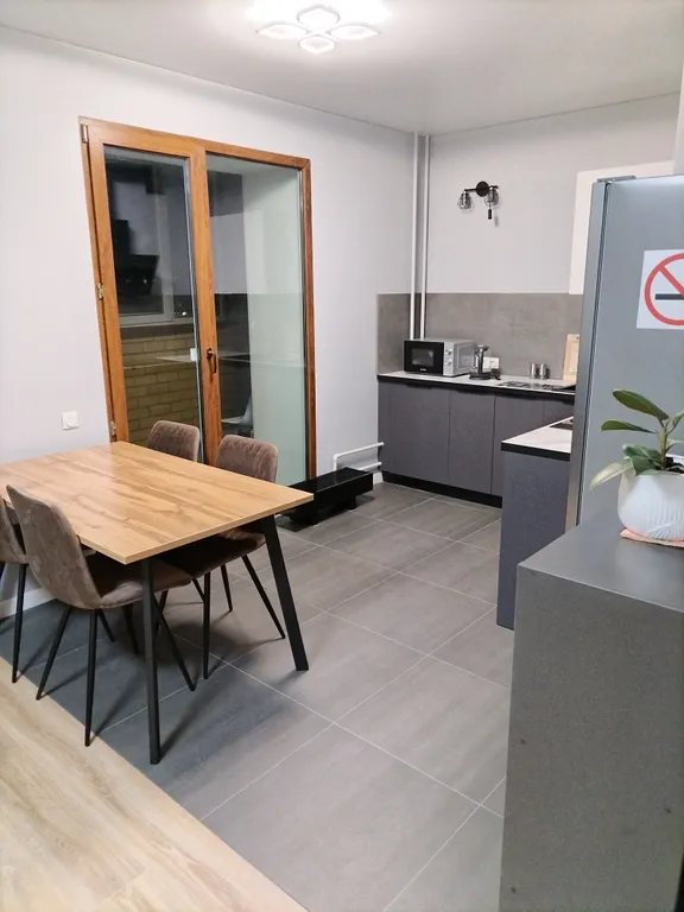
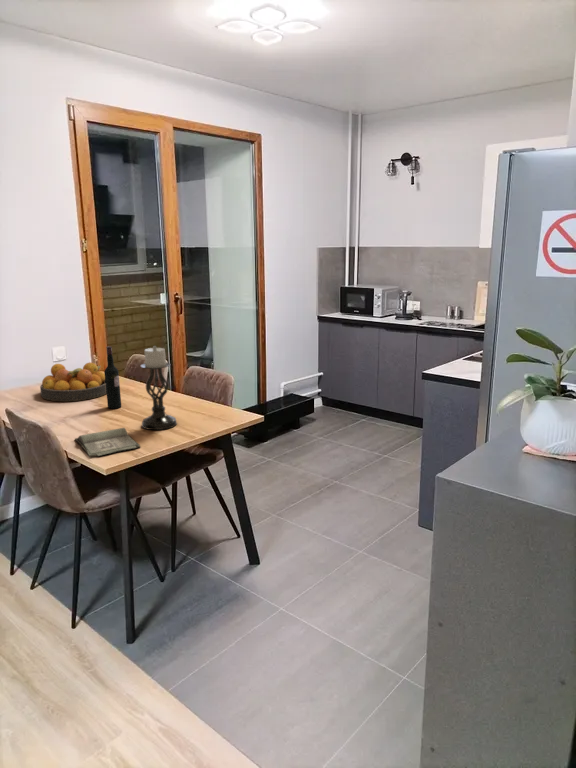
+ fruit bowl (75, 378)
+ hardback book (107, 439)
+ wine bottle (111, 377)
+ candle holder (157, 386)
